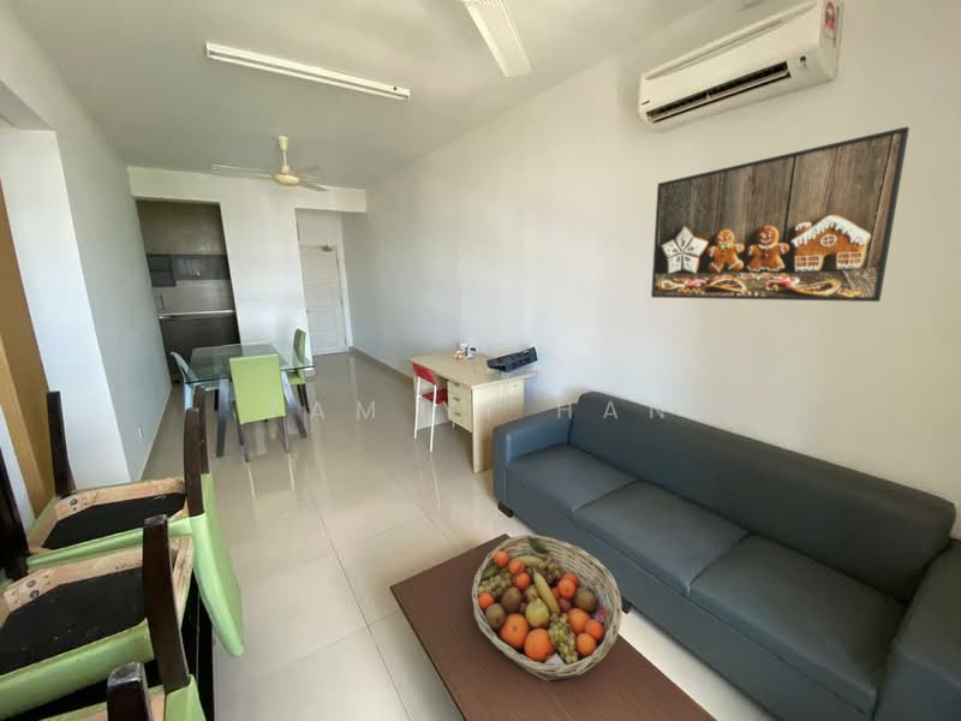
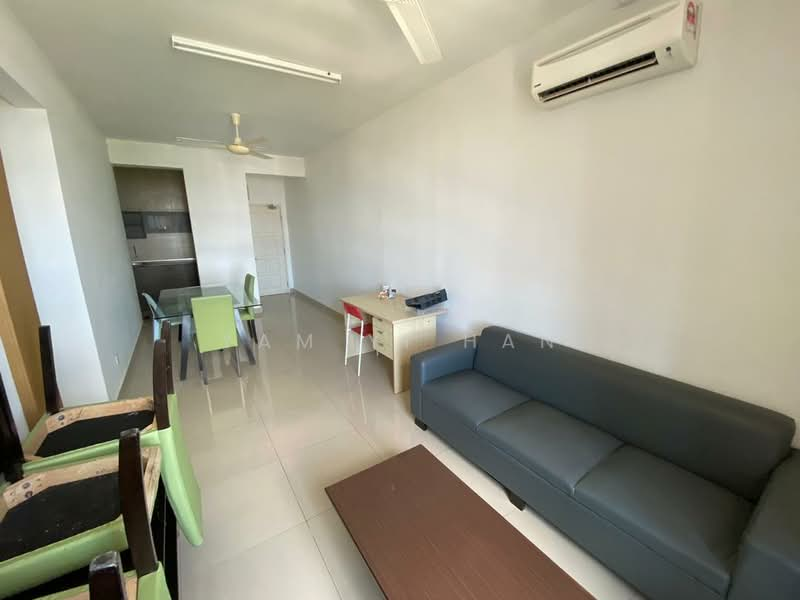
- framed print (750, 232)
- fruit basket (542, 602)
